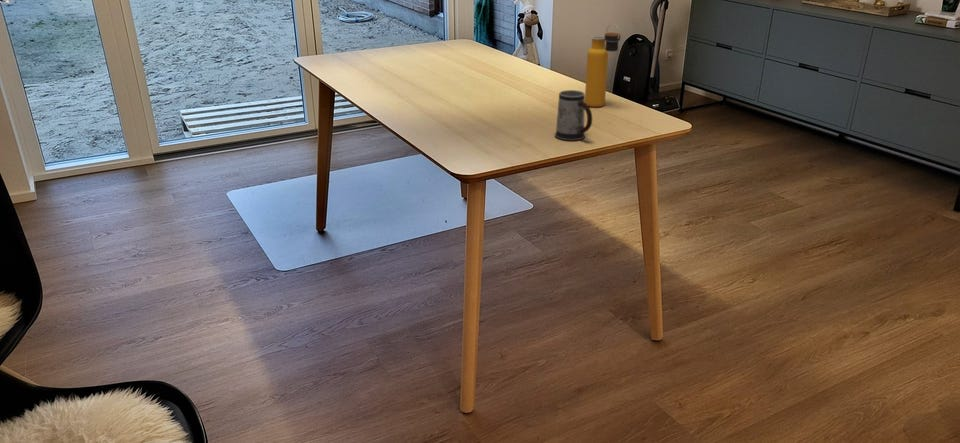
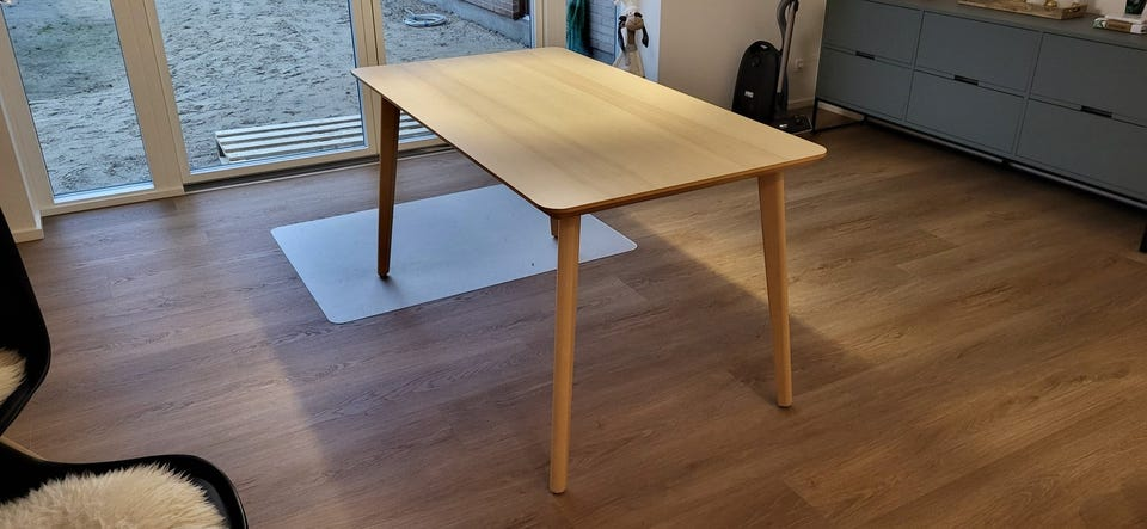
- water bottle (603, 65)
- mug (575, 116)
